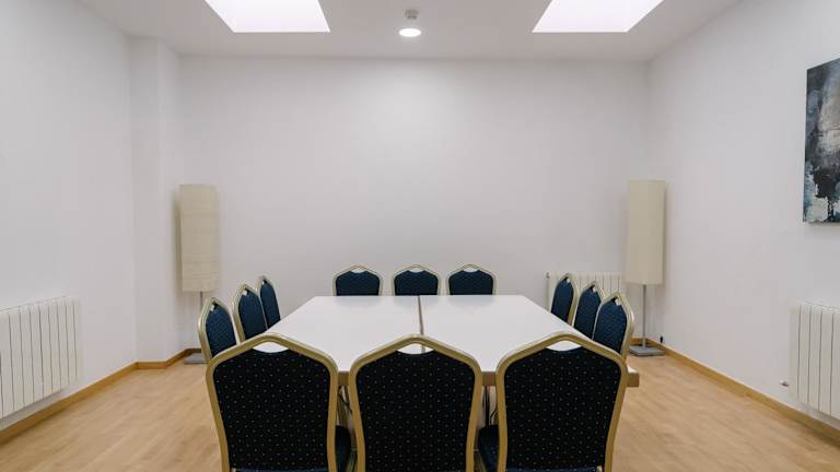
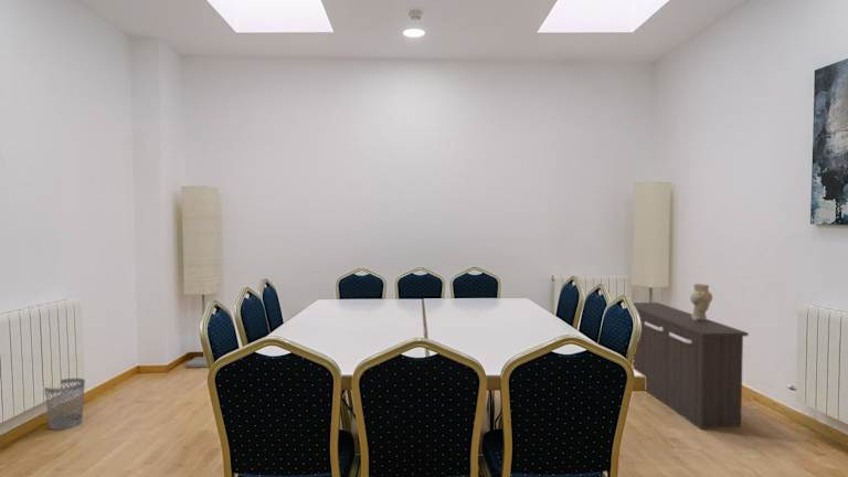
+ decorative vase (700, 301)
+ storage cabinet (674, 357)
+ wastebasket (65, 403)
